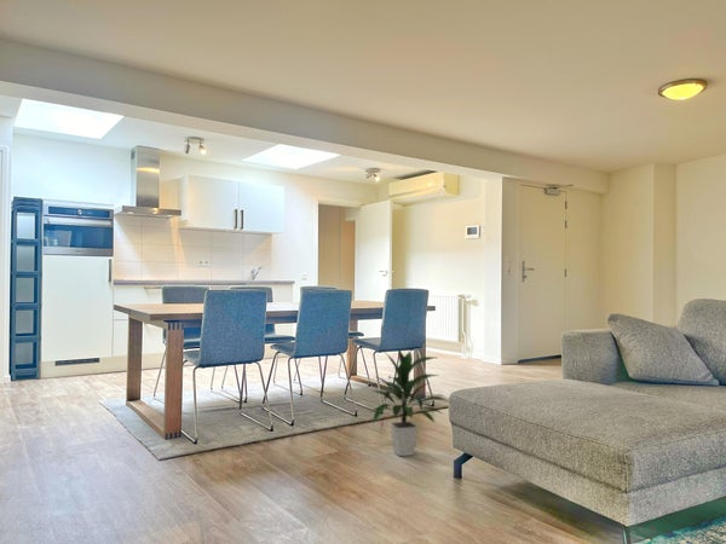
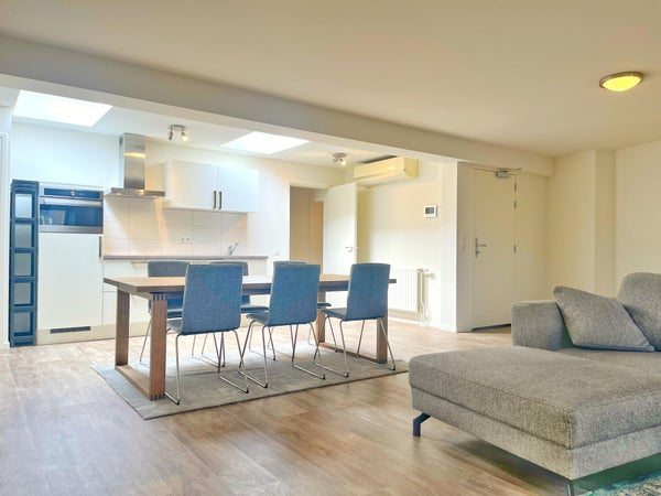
- indoor plant (404, 399)
